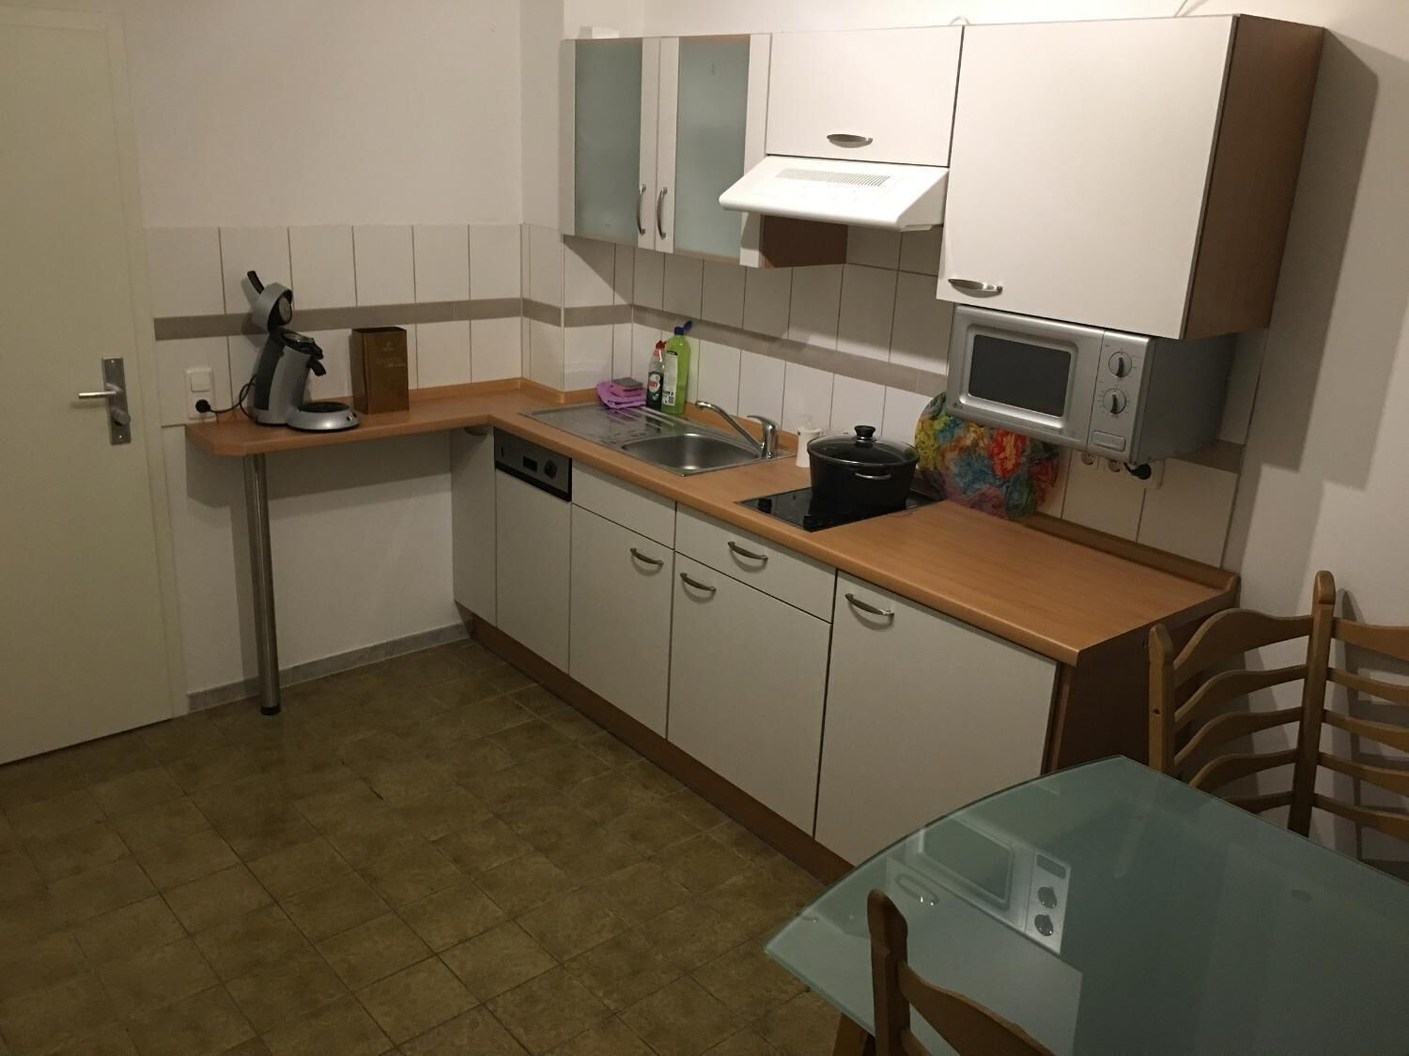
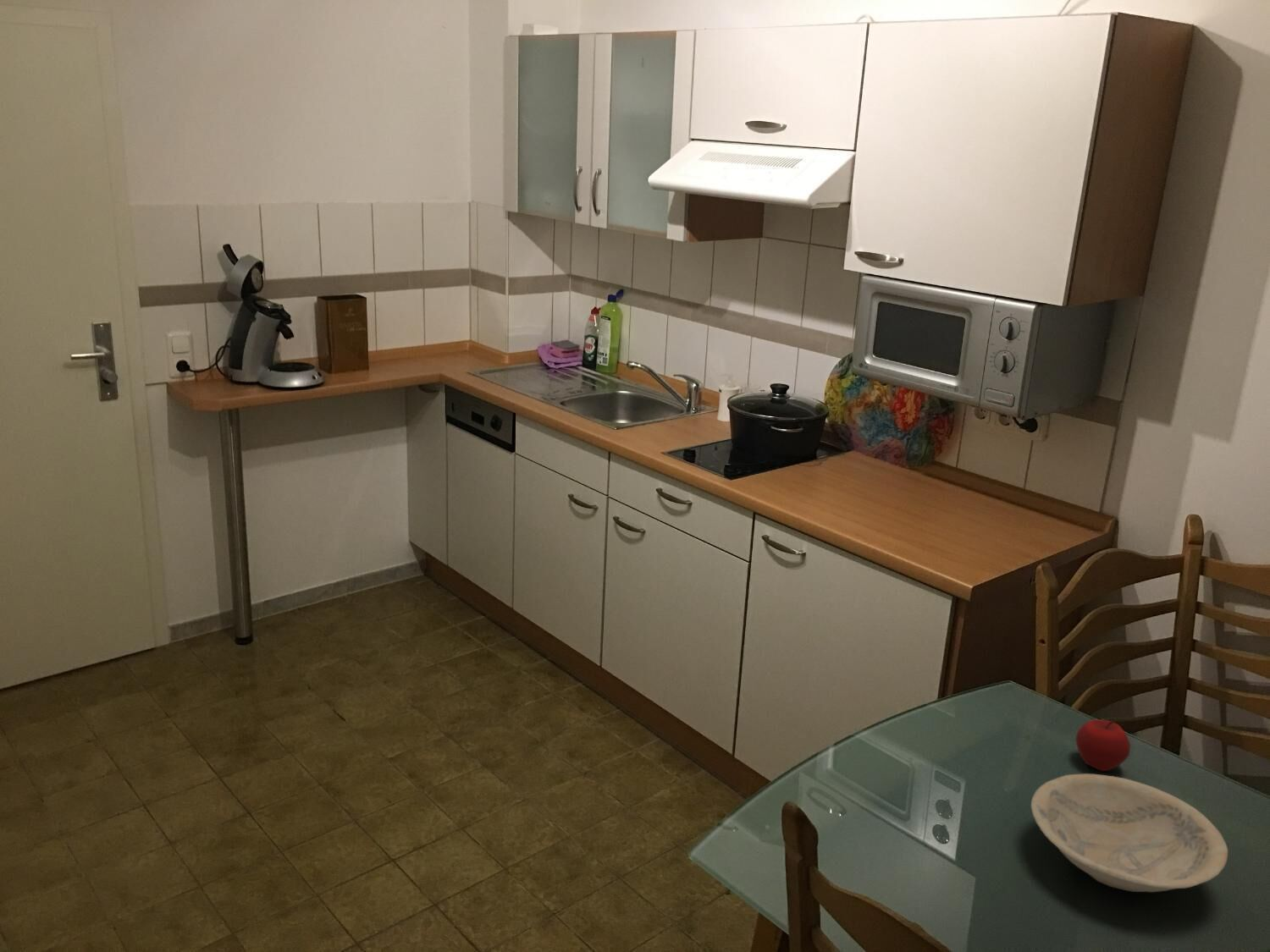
+ bowl (1122, 845)
+ apple (1102, 742)
